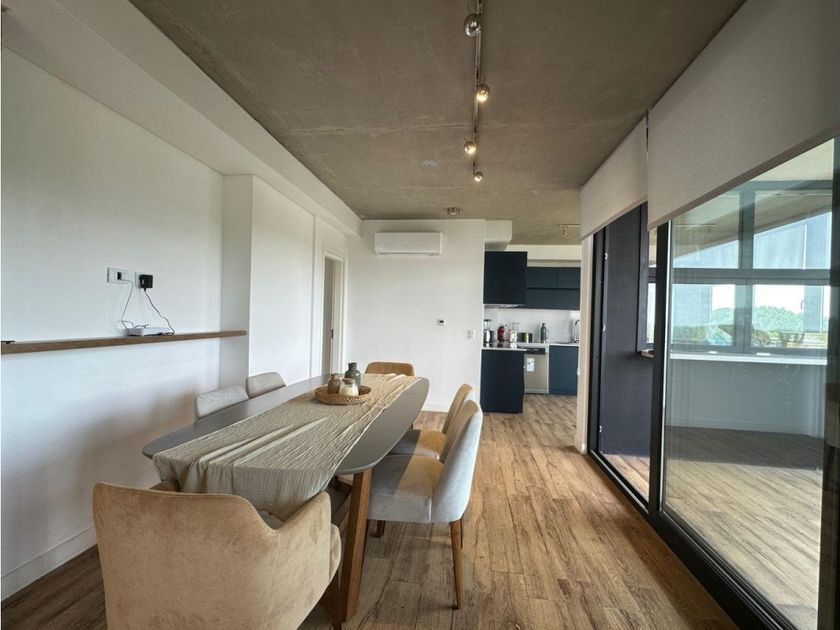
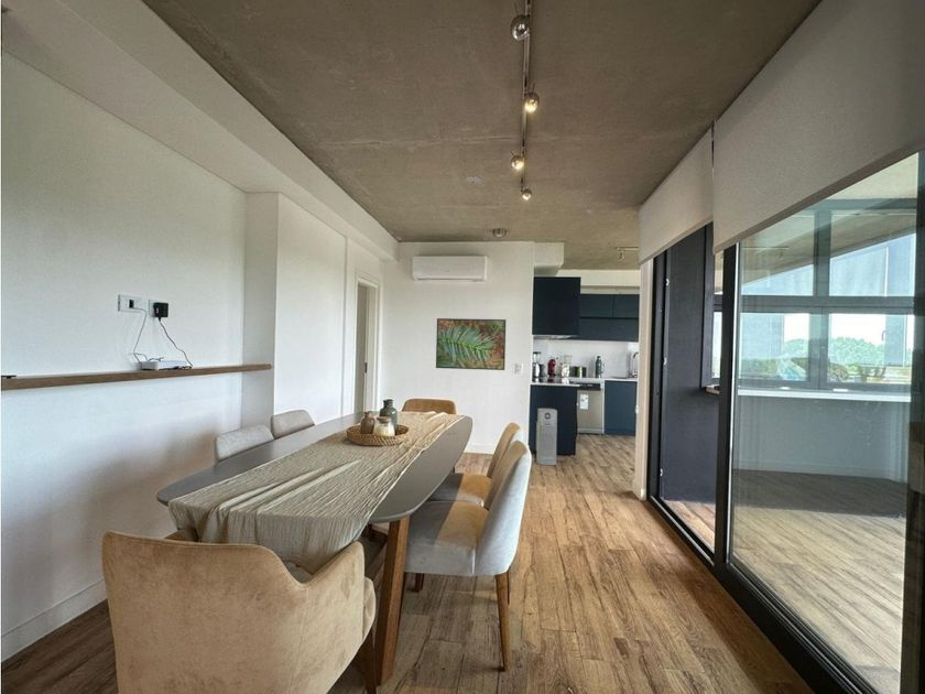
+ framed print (470, 344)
+ air purifier (546, 434)
